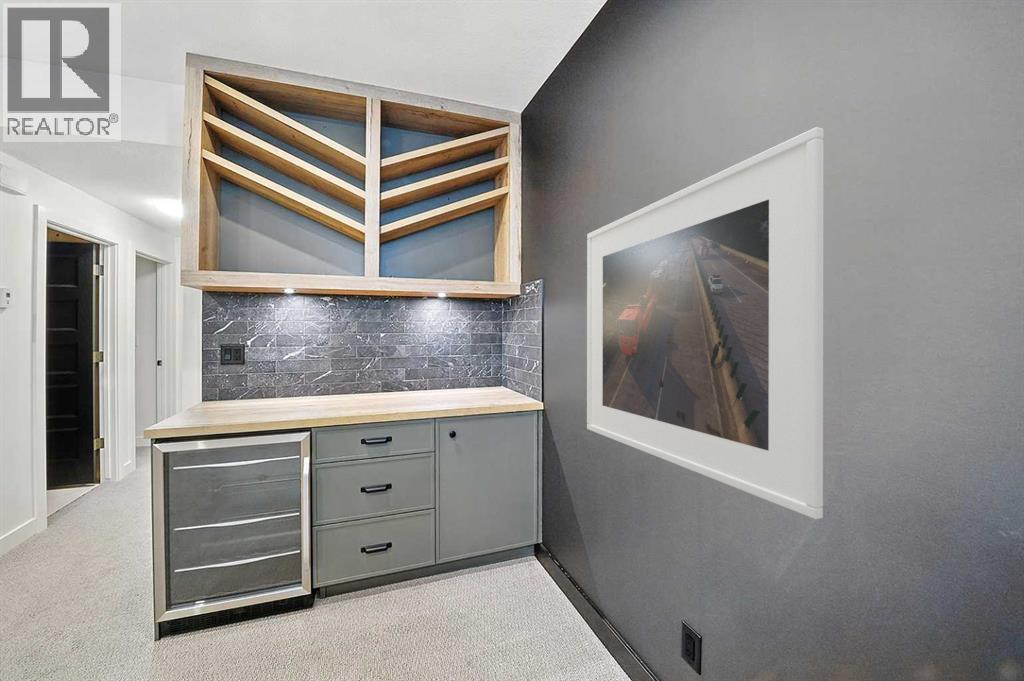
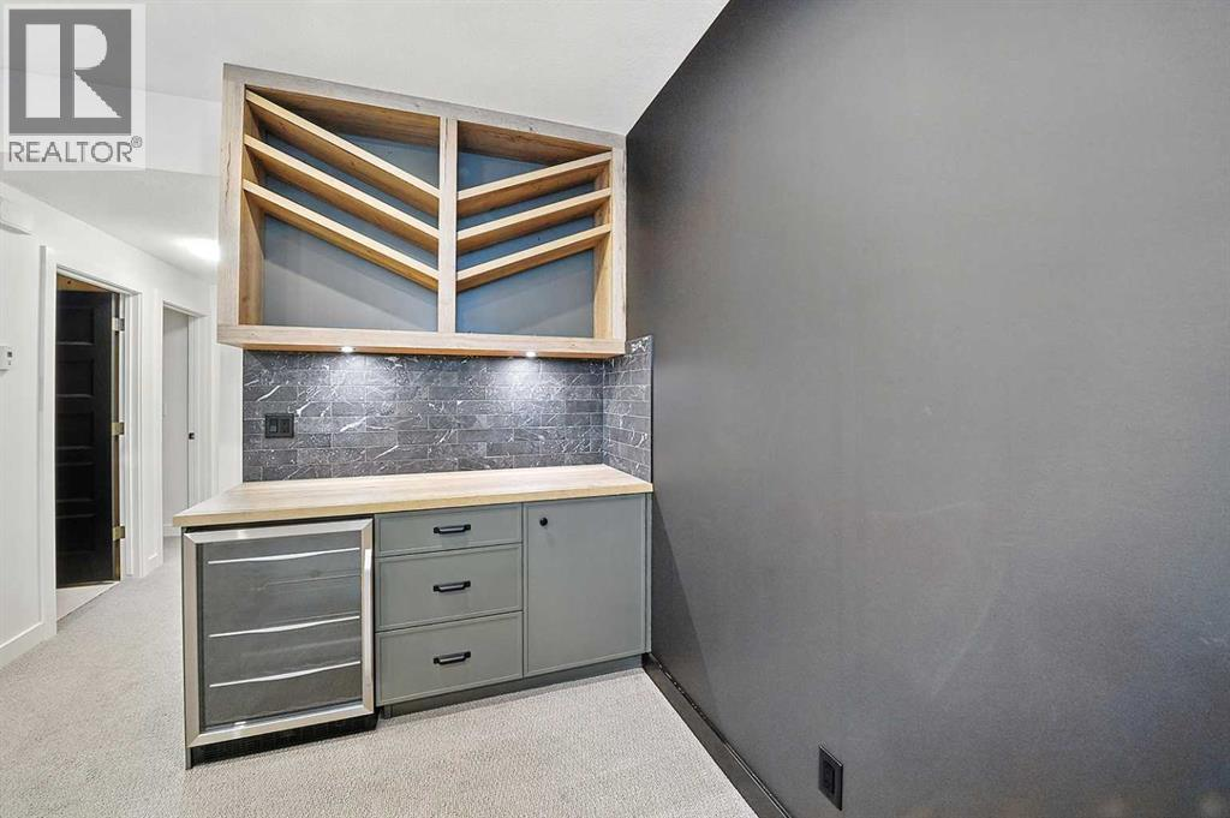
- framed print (665, 328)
